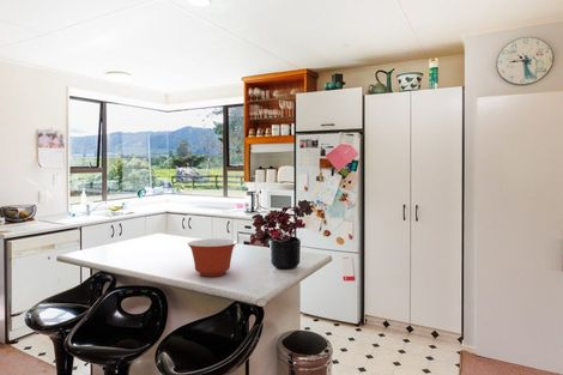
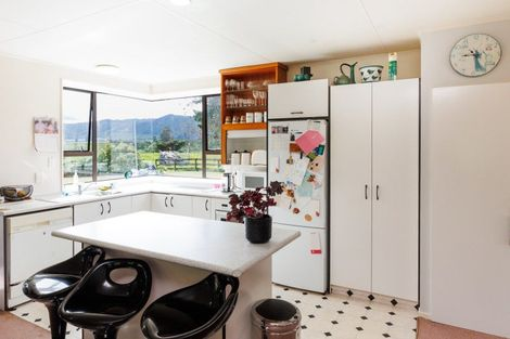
- mixing bowl (212, 258)
